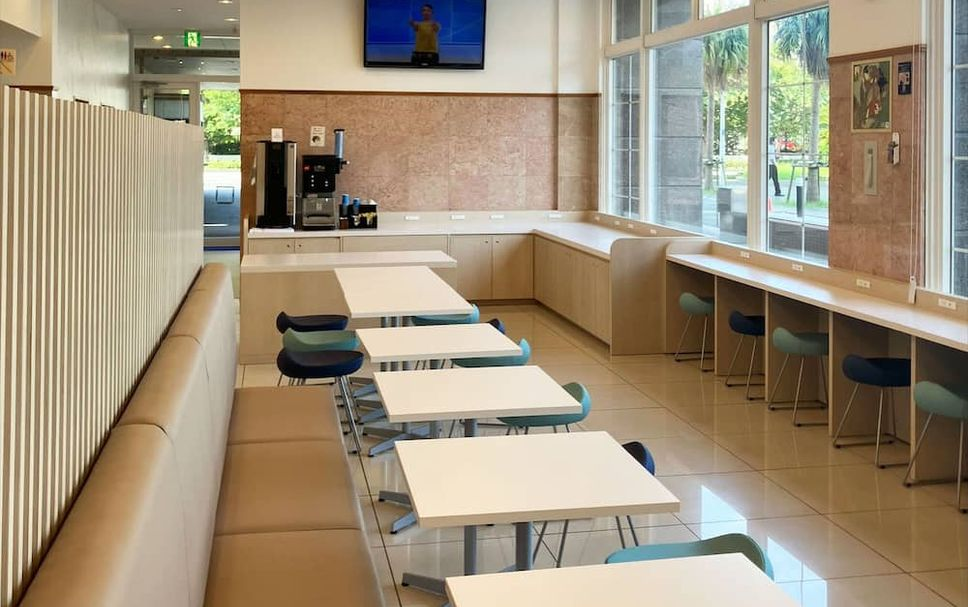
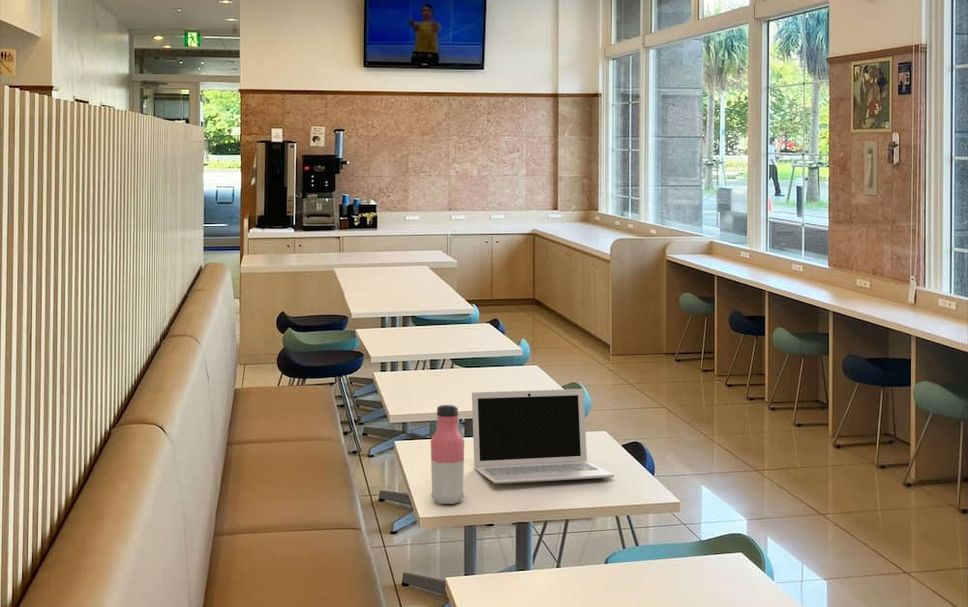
+ laptop (541, 434)
+ water bottle (447, 453)
